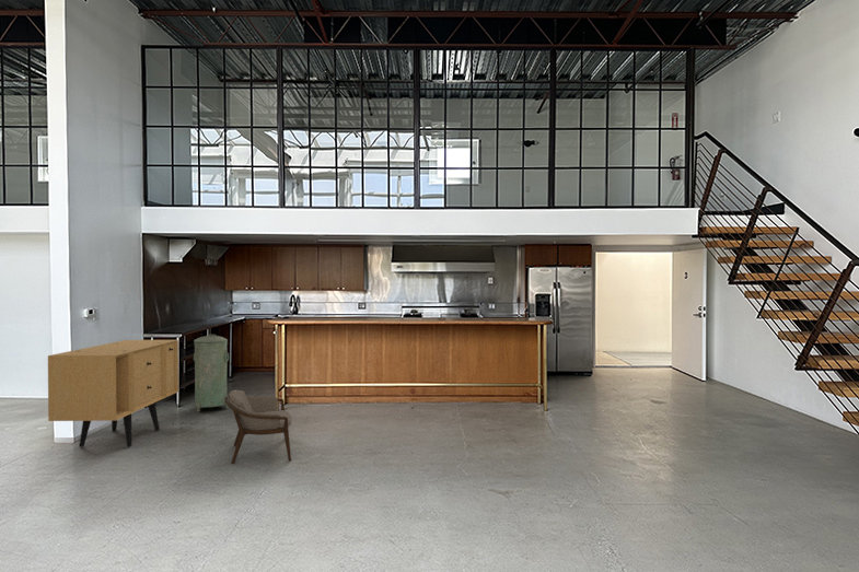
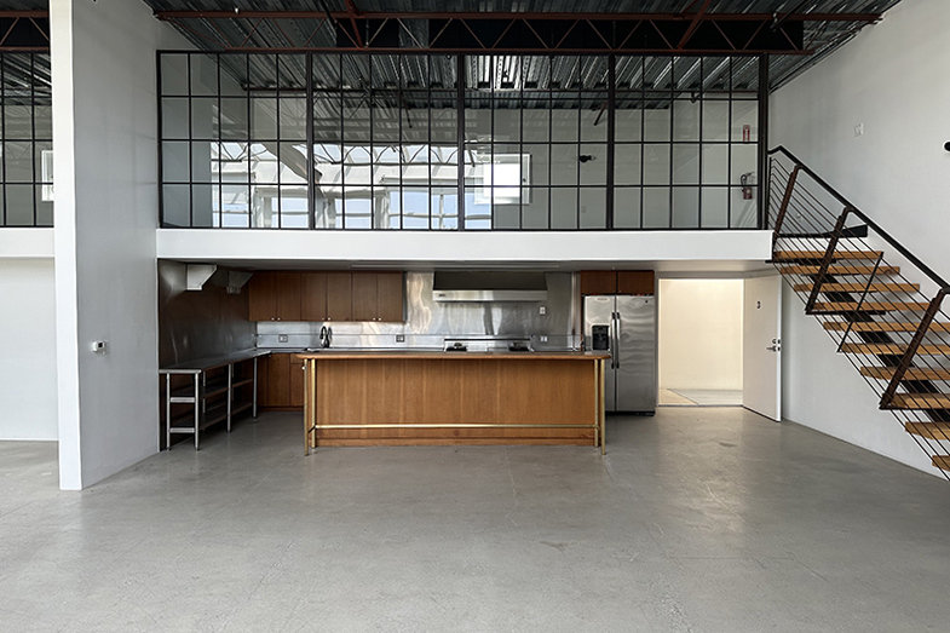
- sideboard (120, 392)
- trash can (211, 371)
- chair (258, 420)
